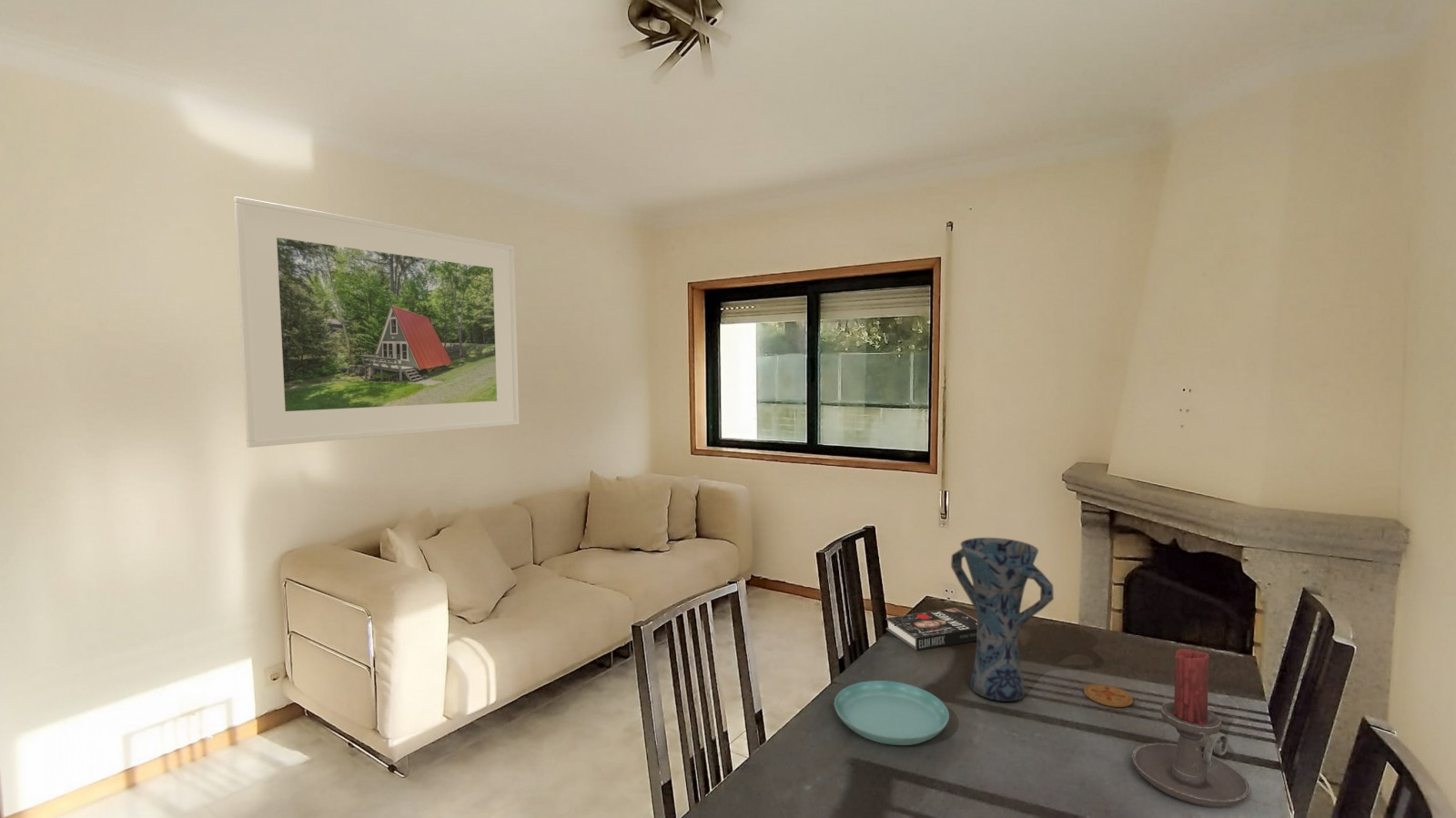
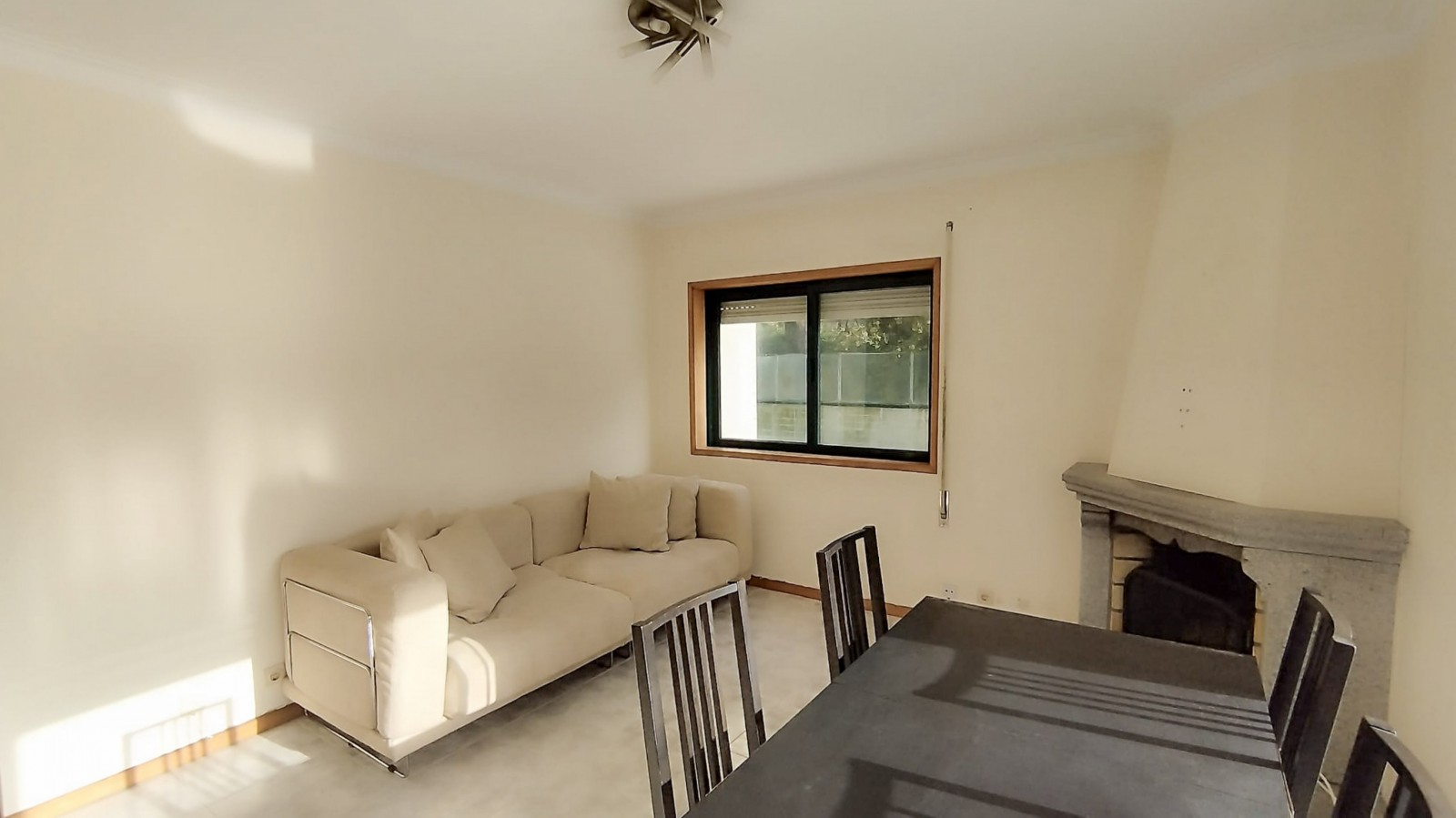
- saucer (890, 713)
- candle holder (1197, 712)
- coaster (1107, 694)
- book (936, 628)
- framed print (401, 330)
- vase (997, 619)
